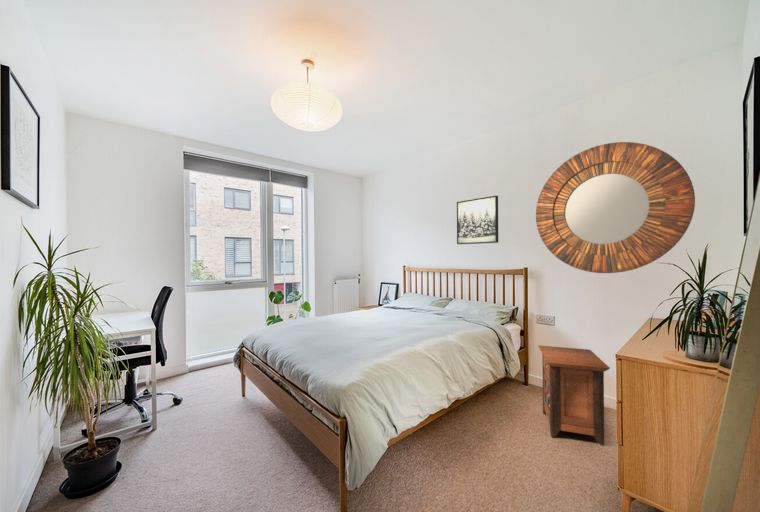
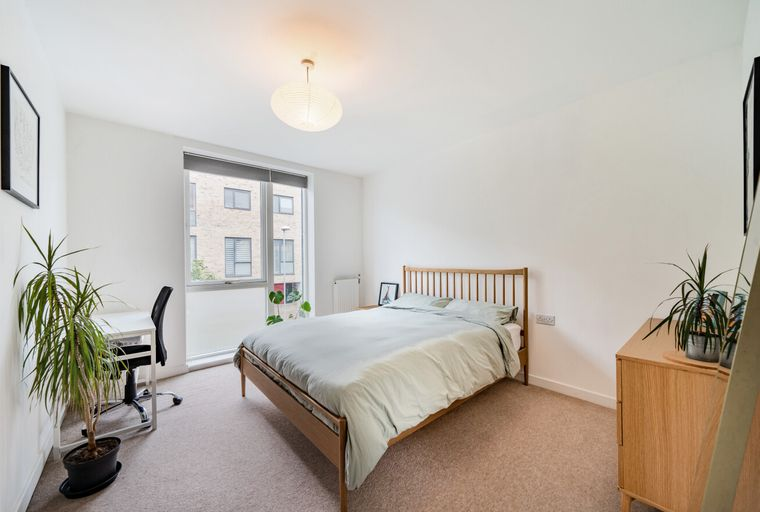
- nightstand (570, 391)
- wall art (476, 221)
- home mirror (603, 209)
